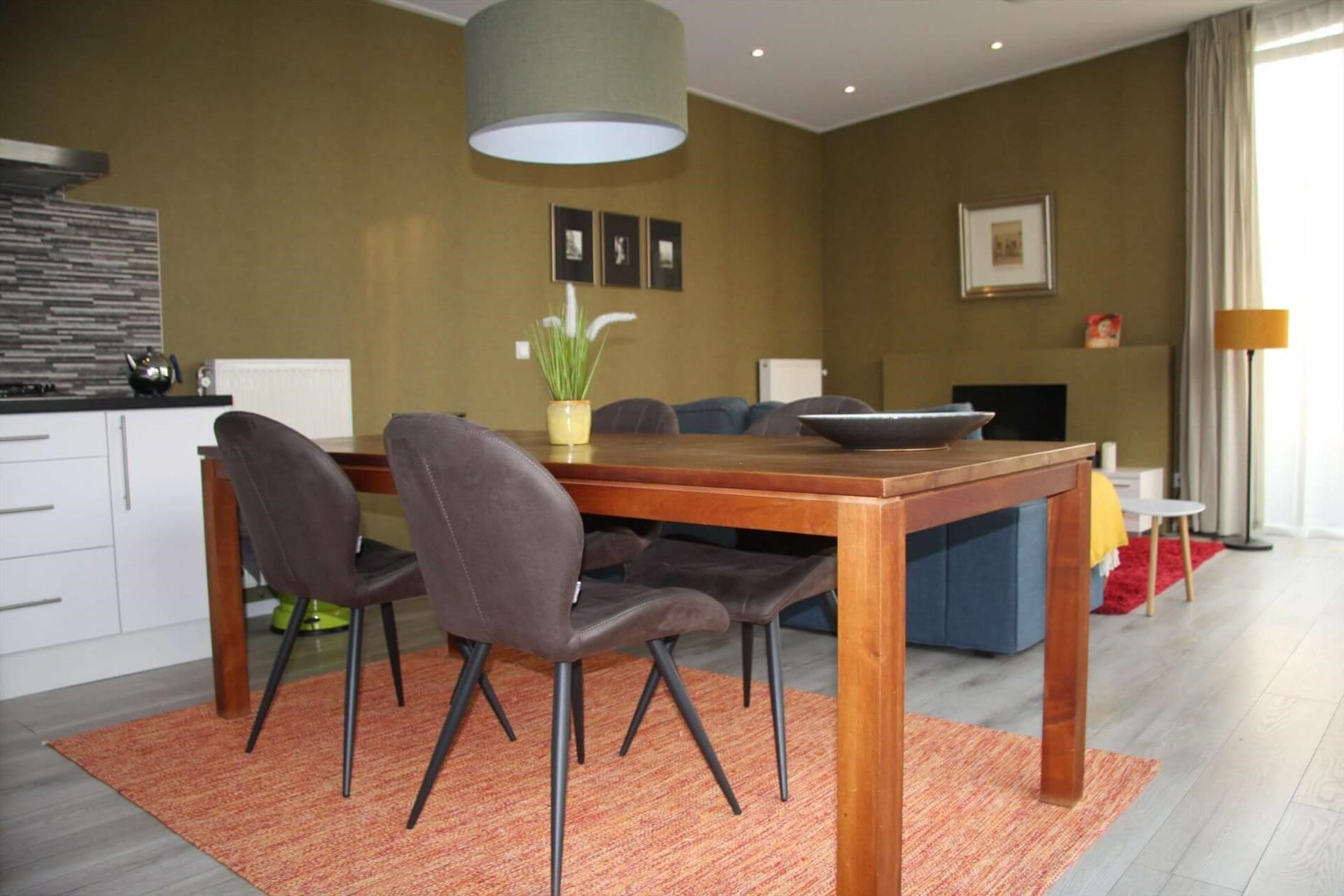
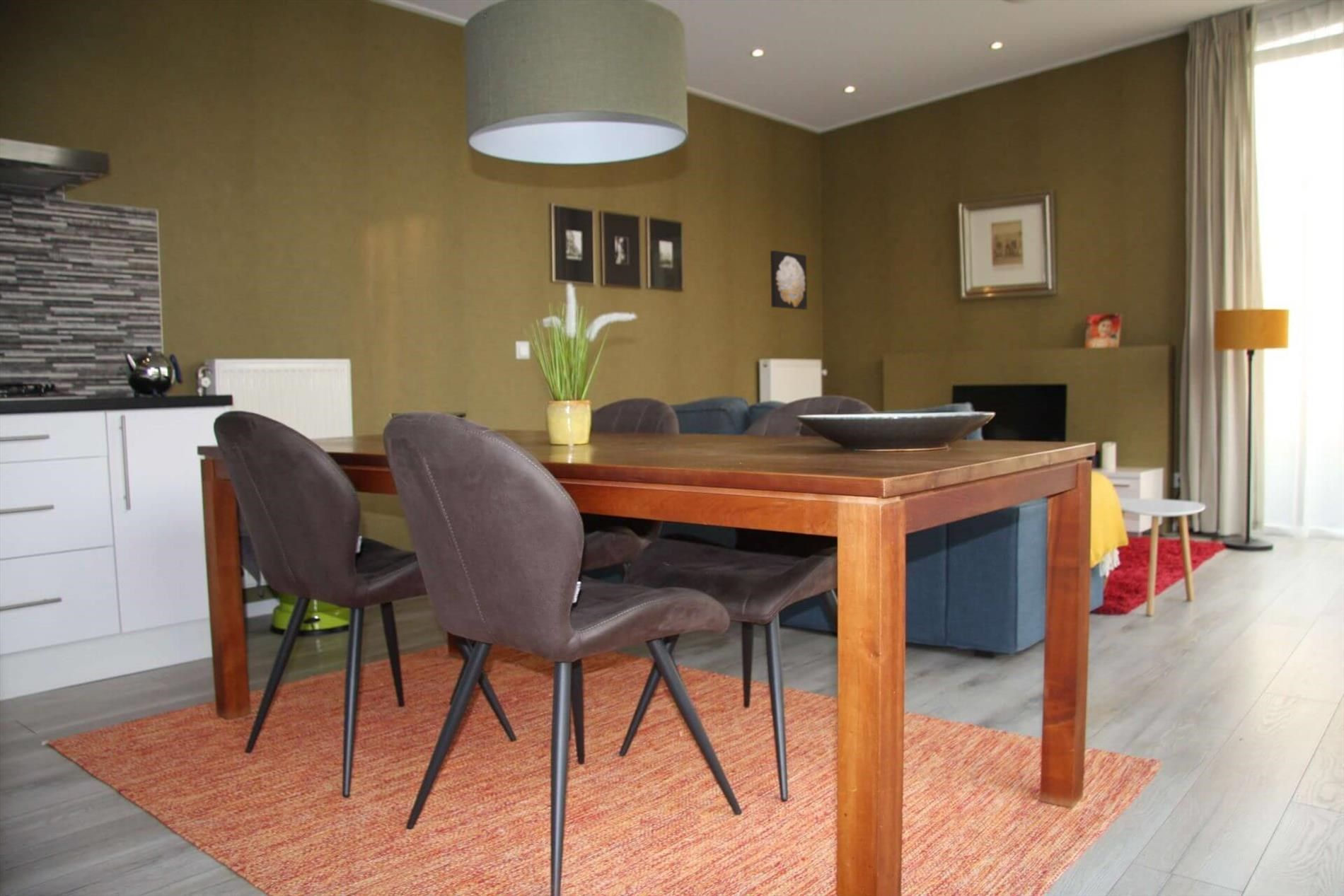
+ wall art (789, 281)
